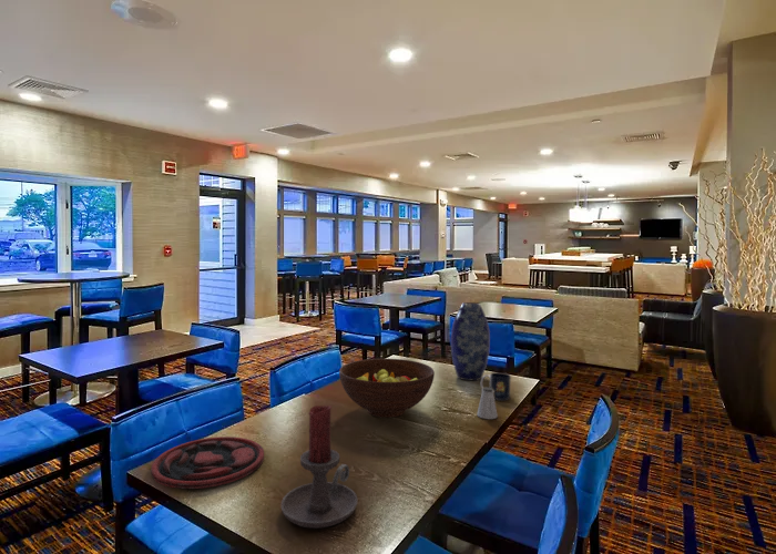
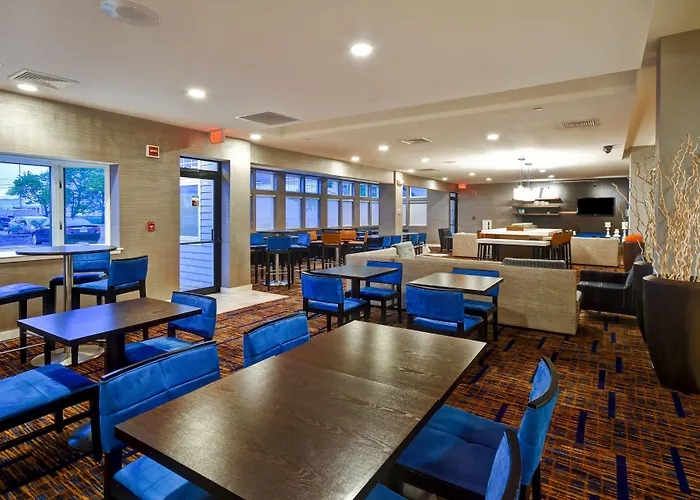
- plate (210, 459)
- candle holder (325, 453)
- mug (494, 384)
- vase (470, 340)
- fruit bowl (386, 390)
- saltshaker (487, 401)
